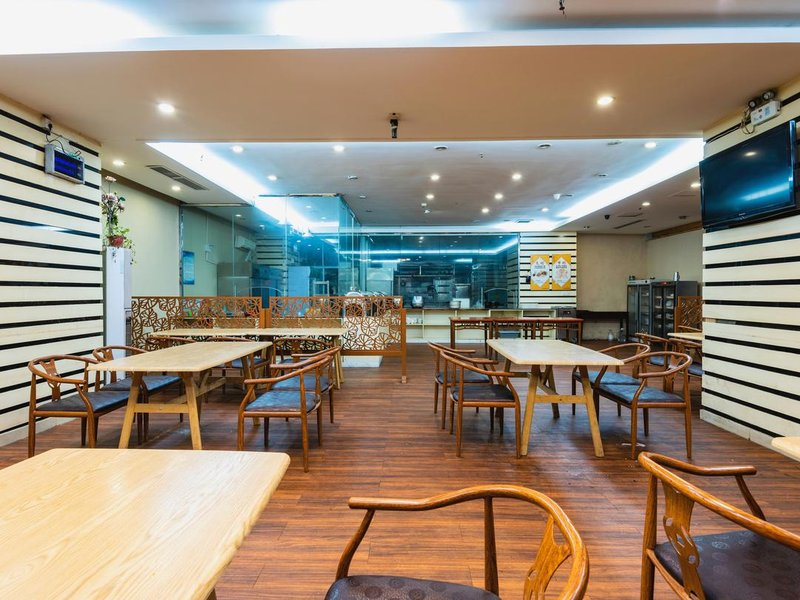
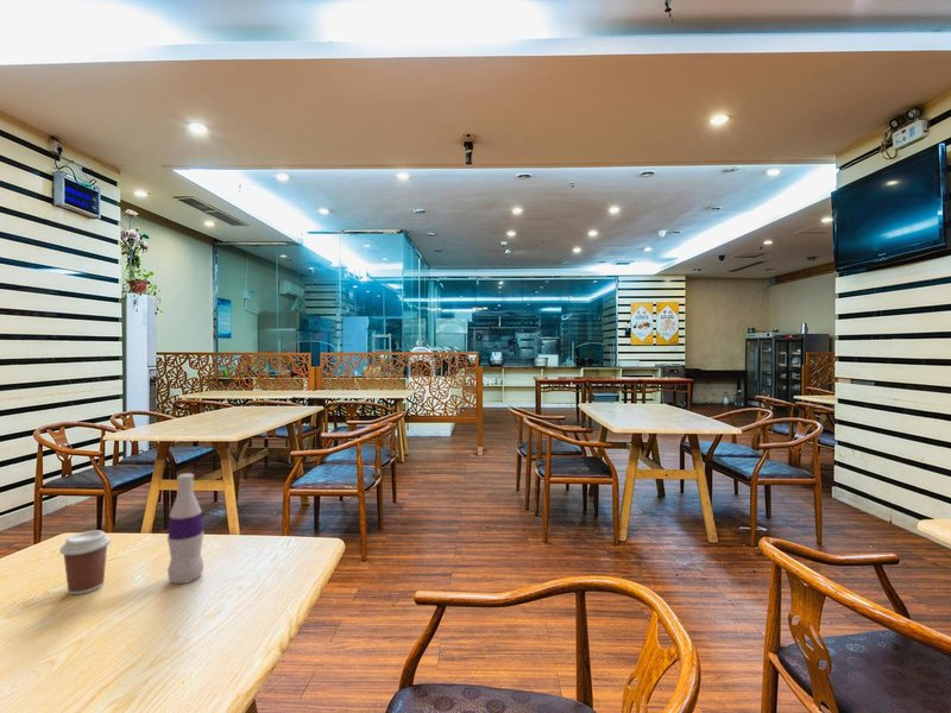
+ bottle (185, 525)
+ coffee cup (86, 561)
